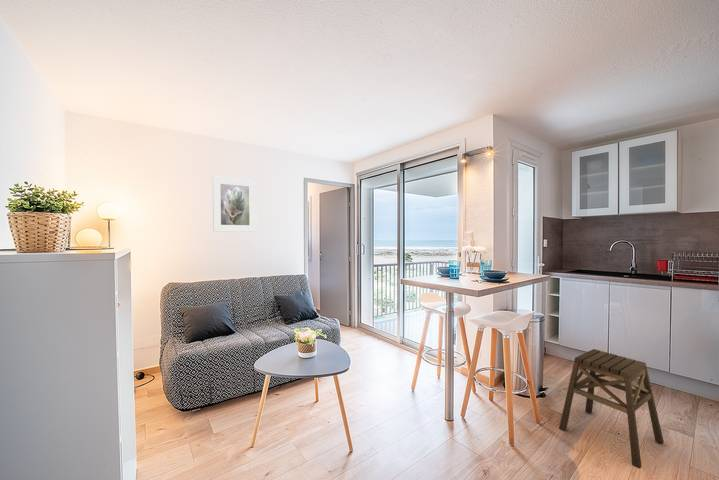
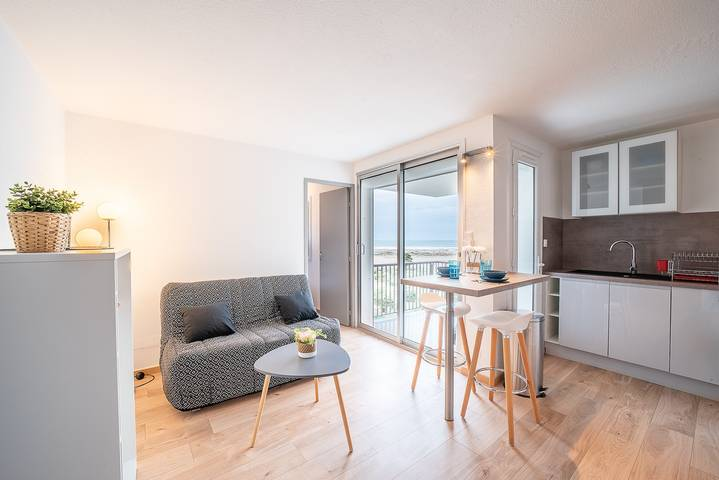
- stool (611, 396)
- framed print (235, 205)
